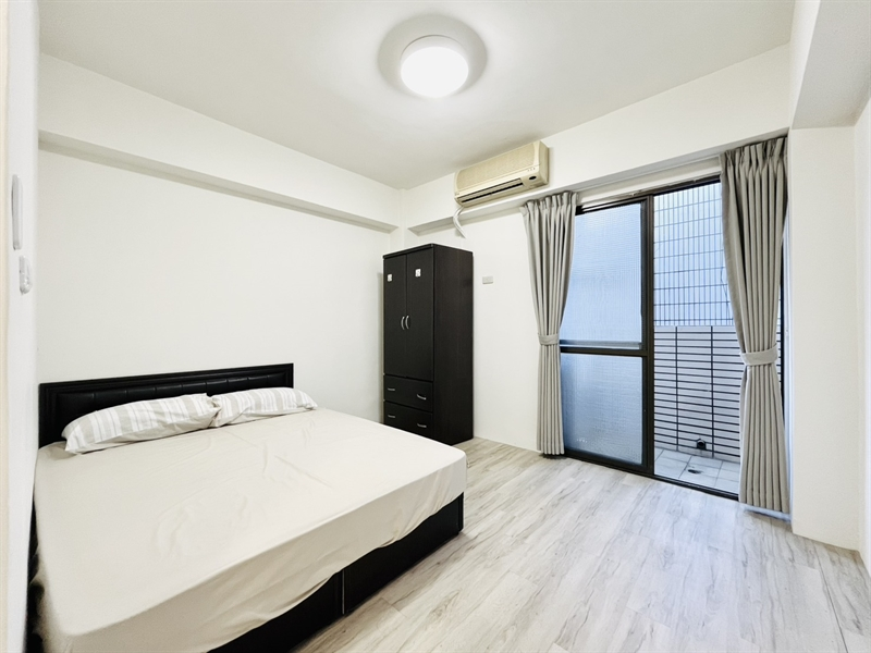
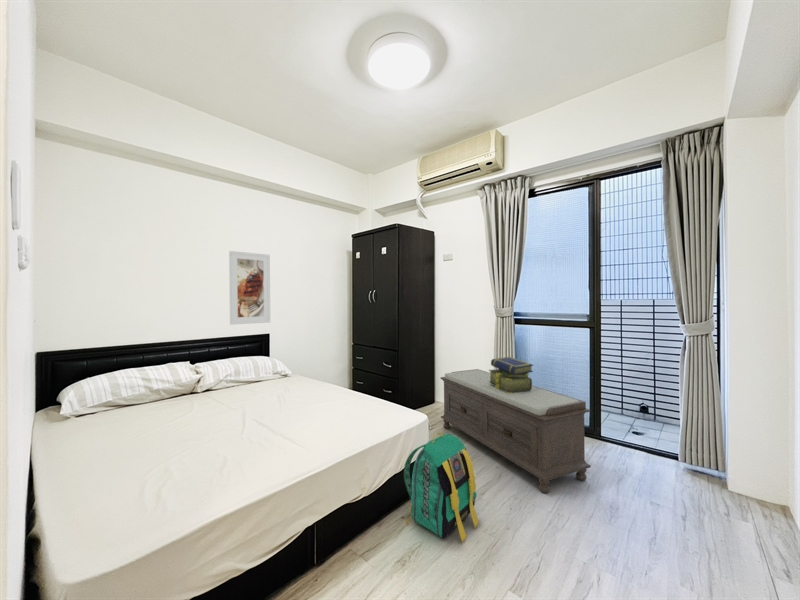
+ bench (502, 416)
+ stack of books (511, 373)
+ backpack (441, 476)
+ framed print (250, 288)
